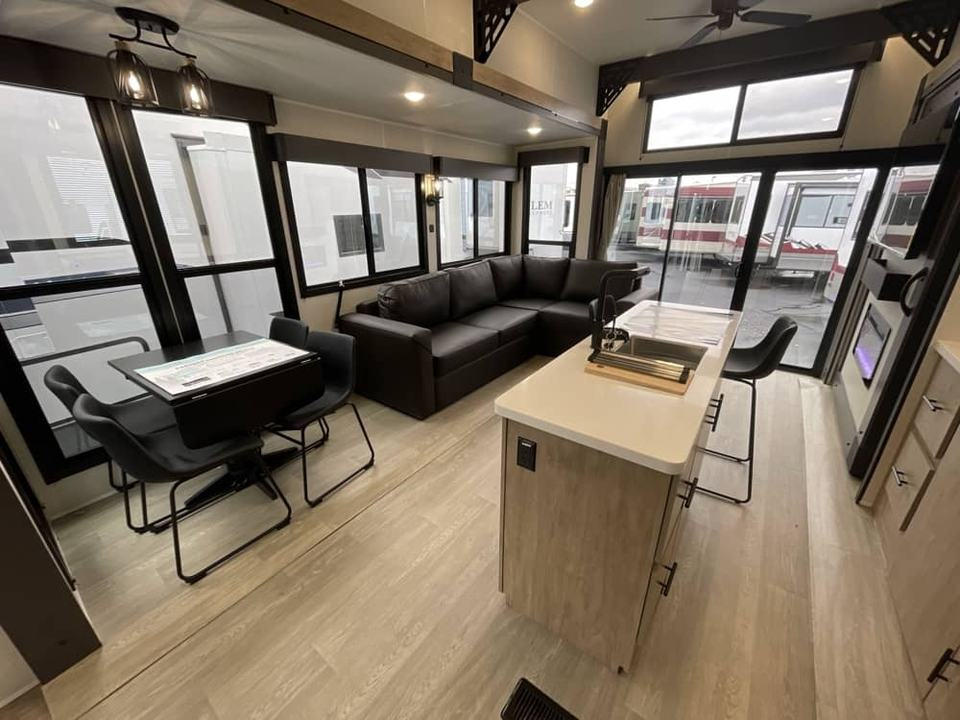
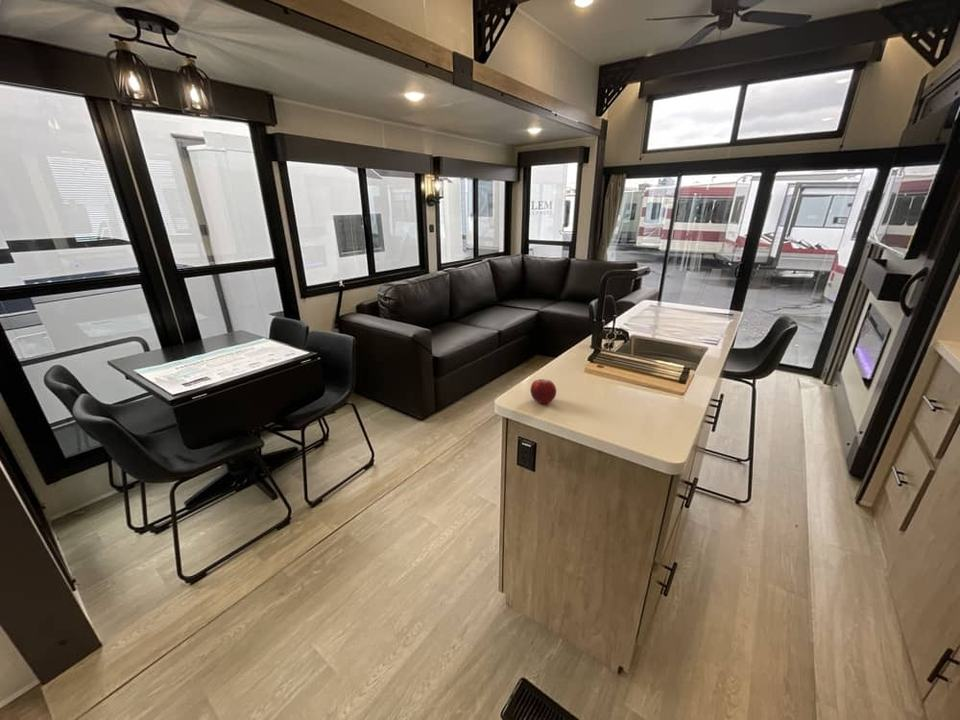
+ fruit (543, 390)
